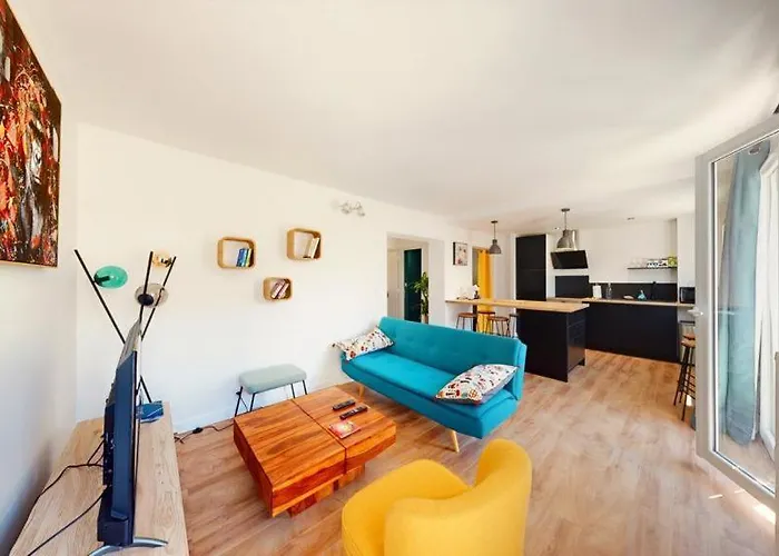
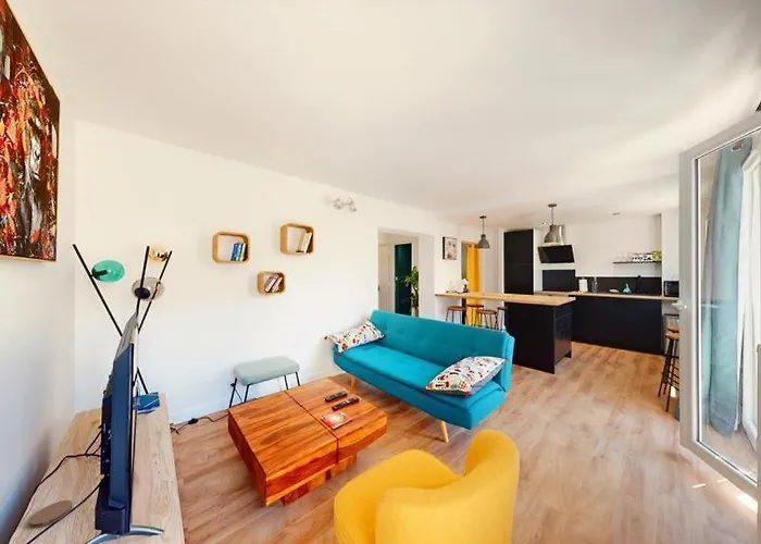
+ coaster (51, 512)
